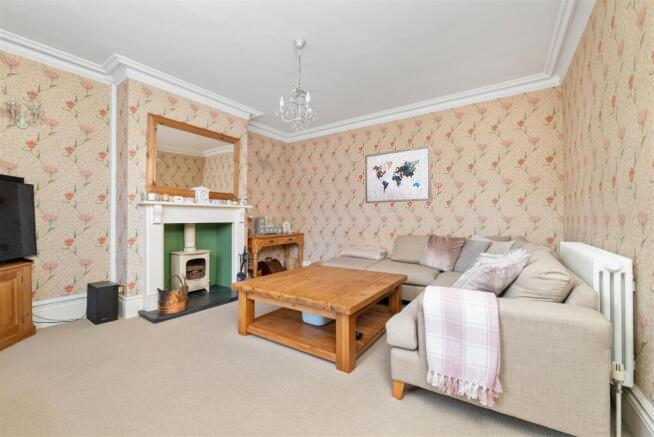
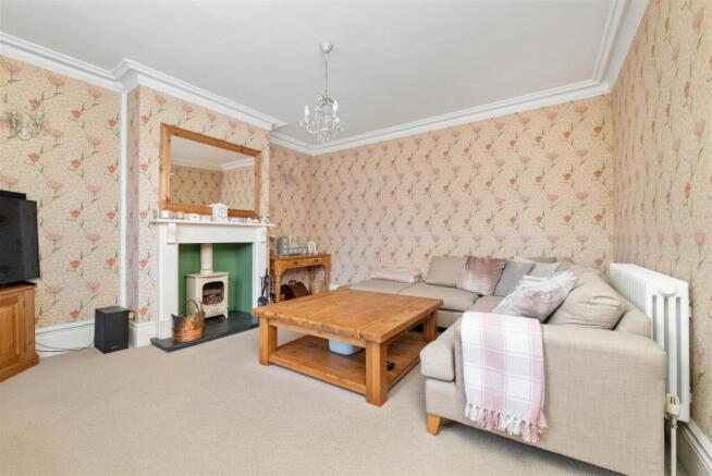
- wall art (396, 176)
